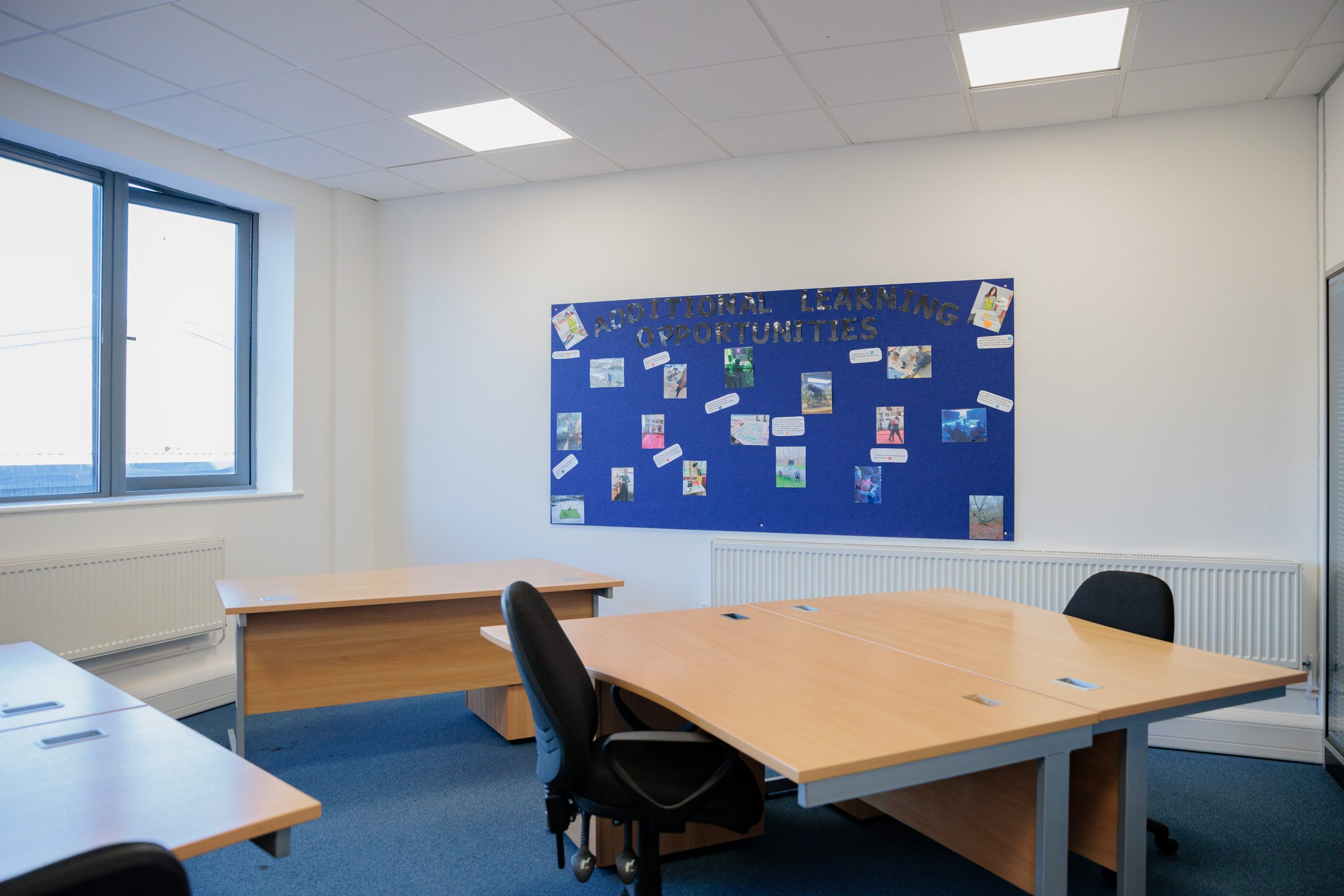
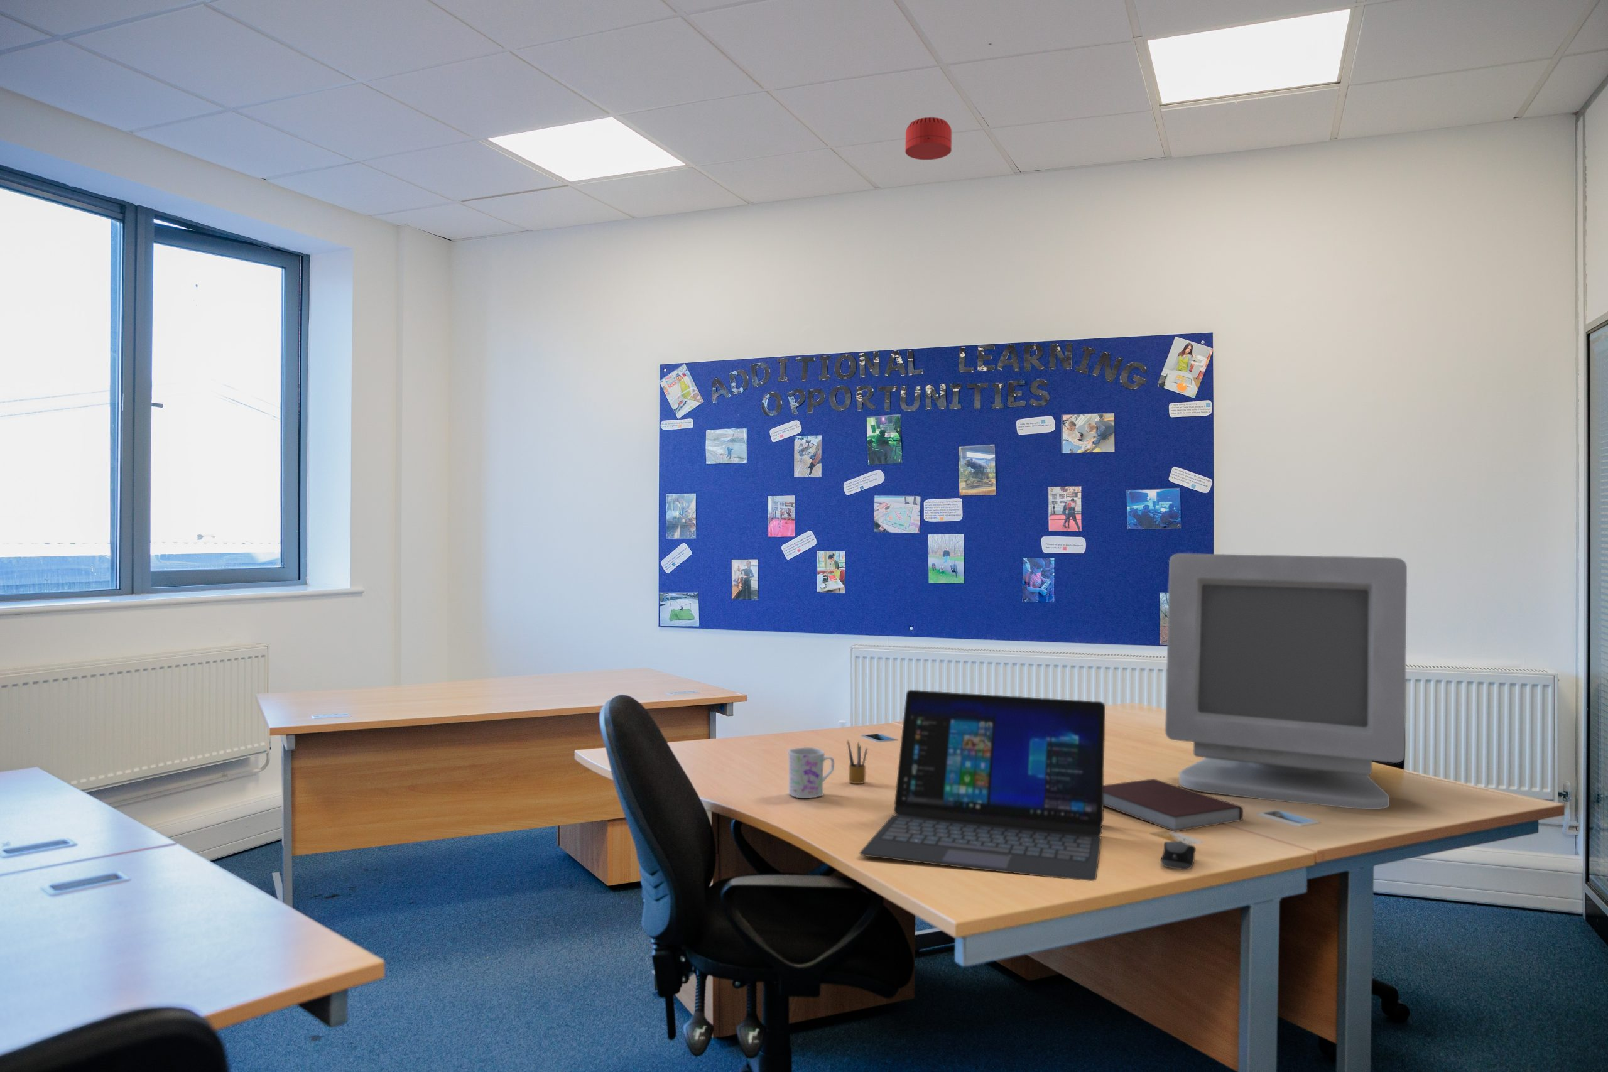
+ laptop (989, 774)
+ smoke detector (928, 138)
+ pencil box (857, 761)
+ computer monitor (1285, 665)
+ mug (811, 772)
+ computer mouse (1177, 851)
+ notebook (1163, 803)
